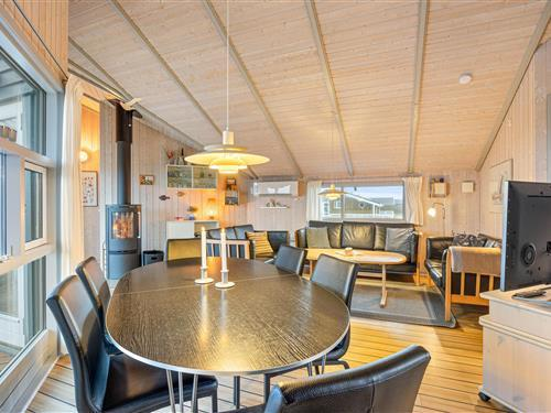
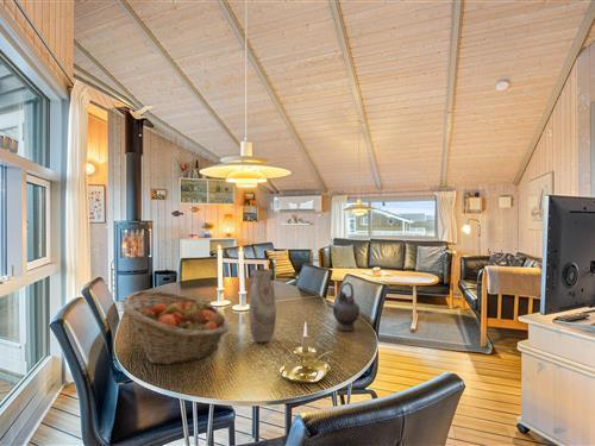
+ vase (262, 304)
+ candle holder (308, 347)
+ teapot (343, 304)
+ fruit basket (177, 320)
